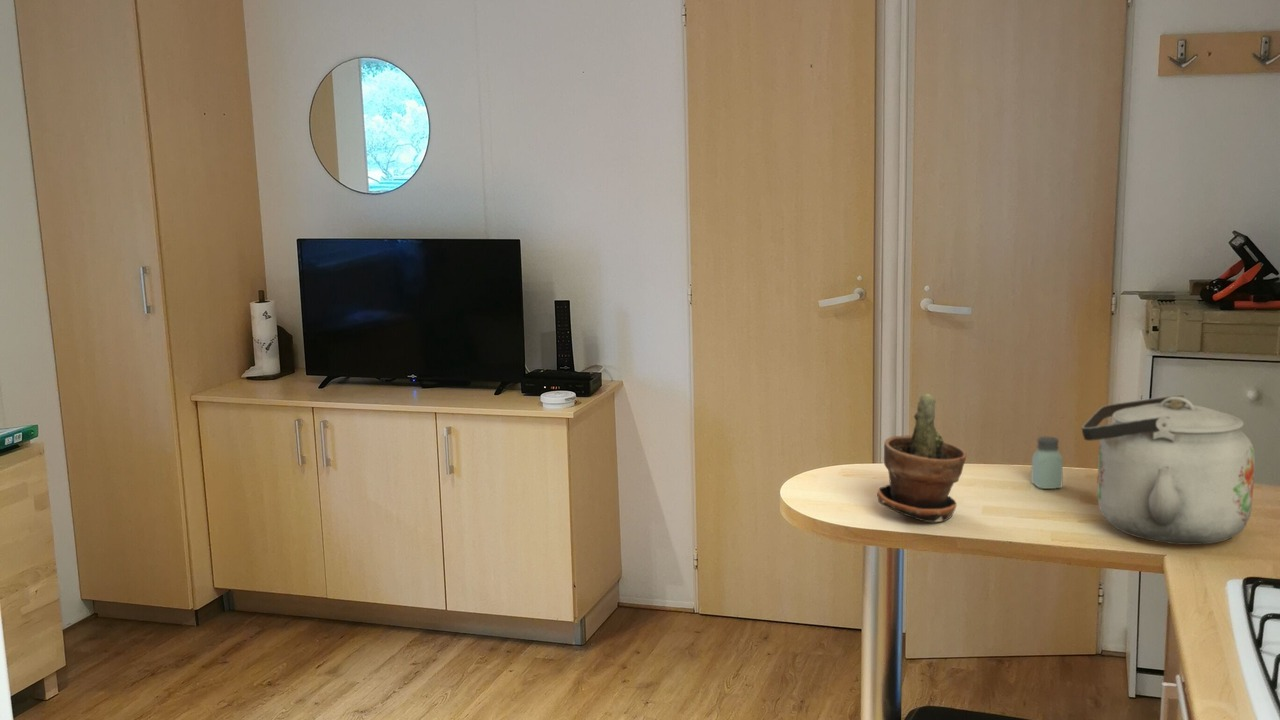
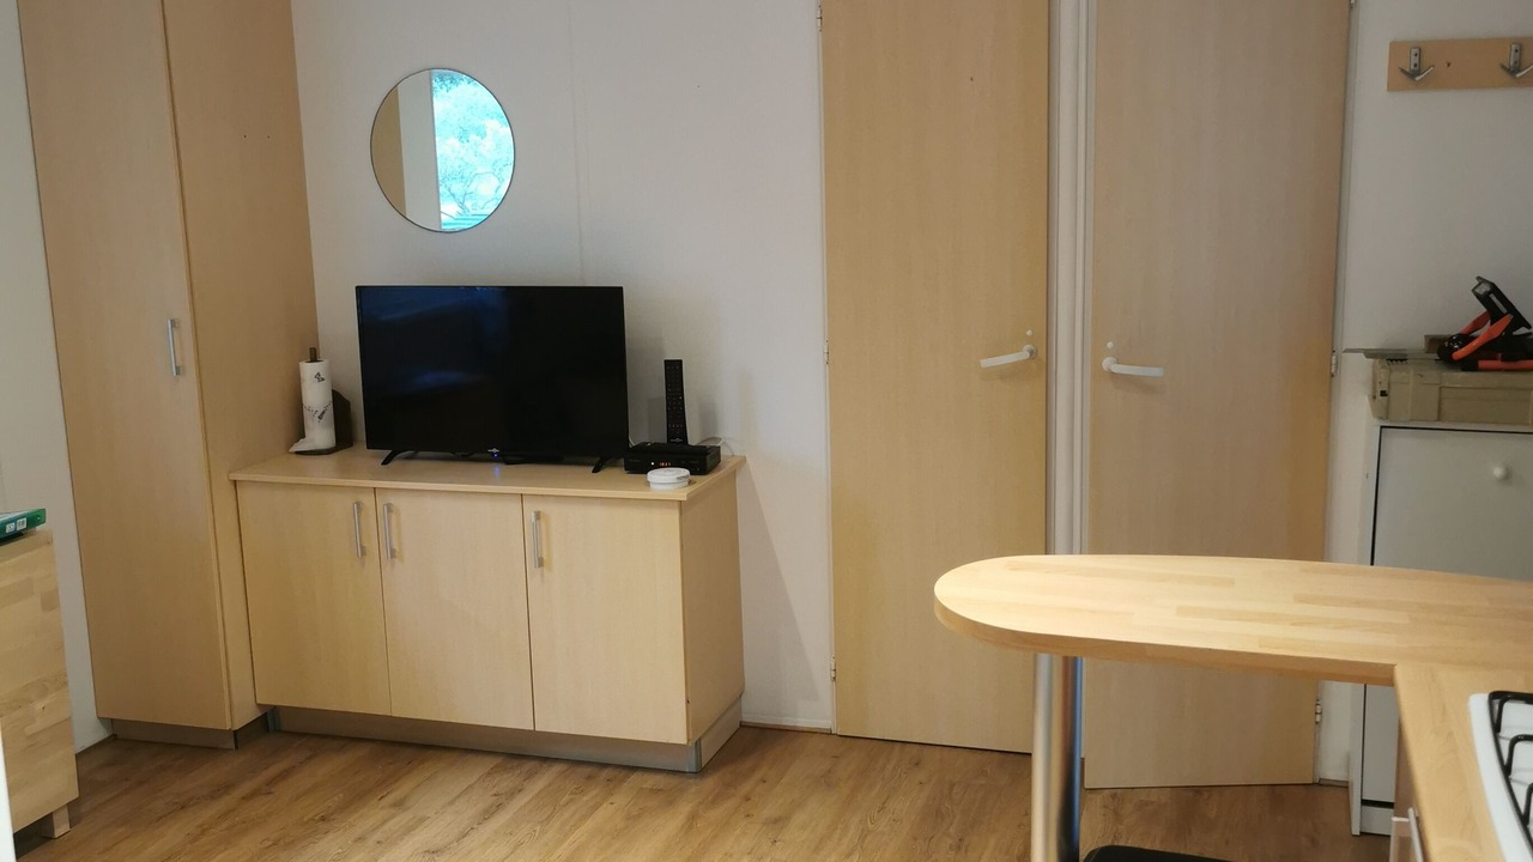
- potted plant (921, 452)
- kettle (1166, 467)
- saltshaker (1047, 462)
